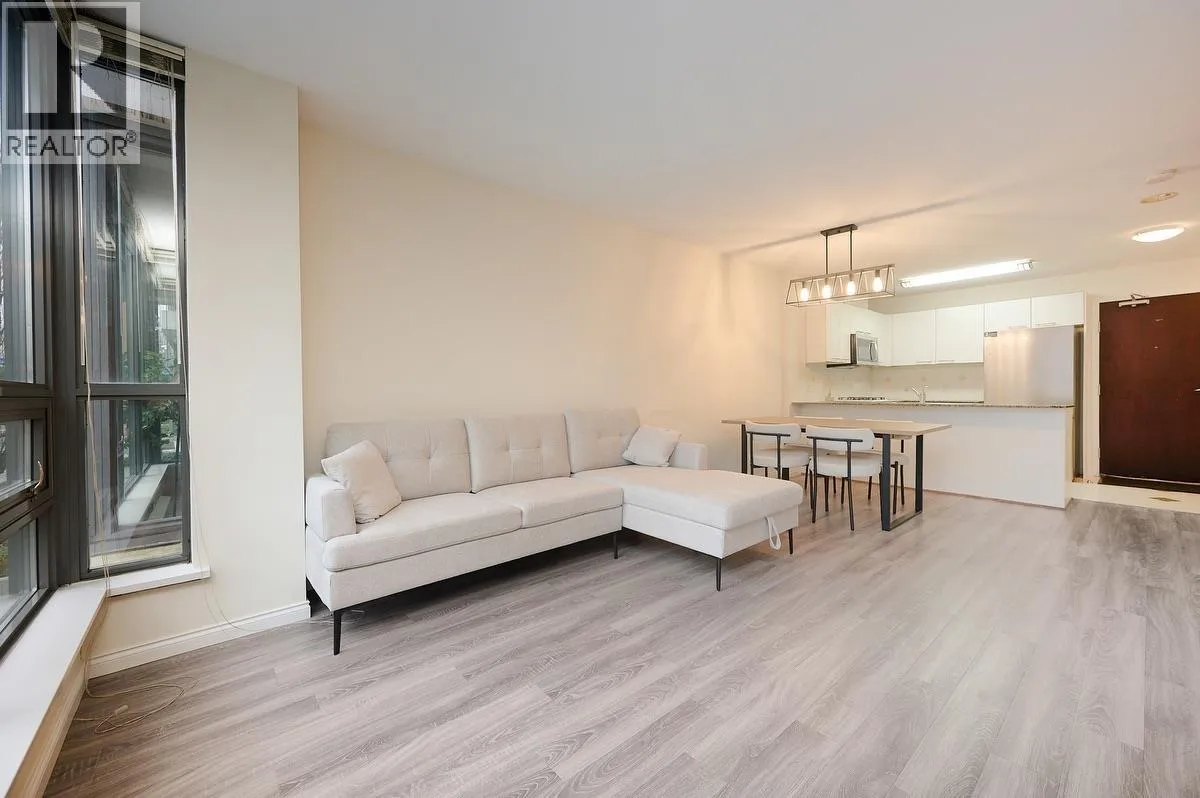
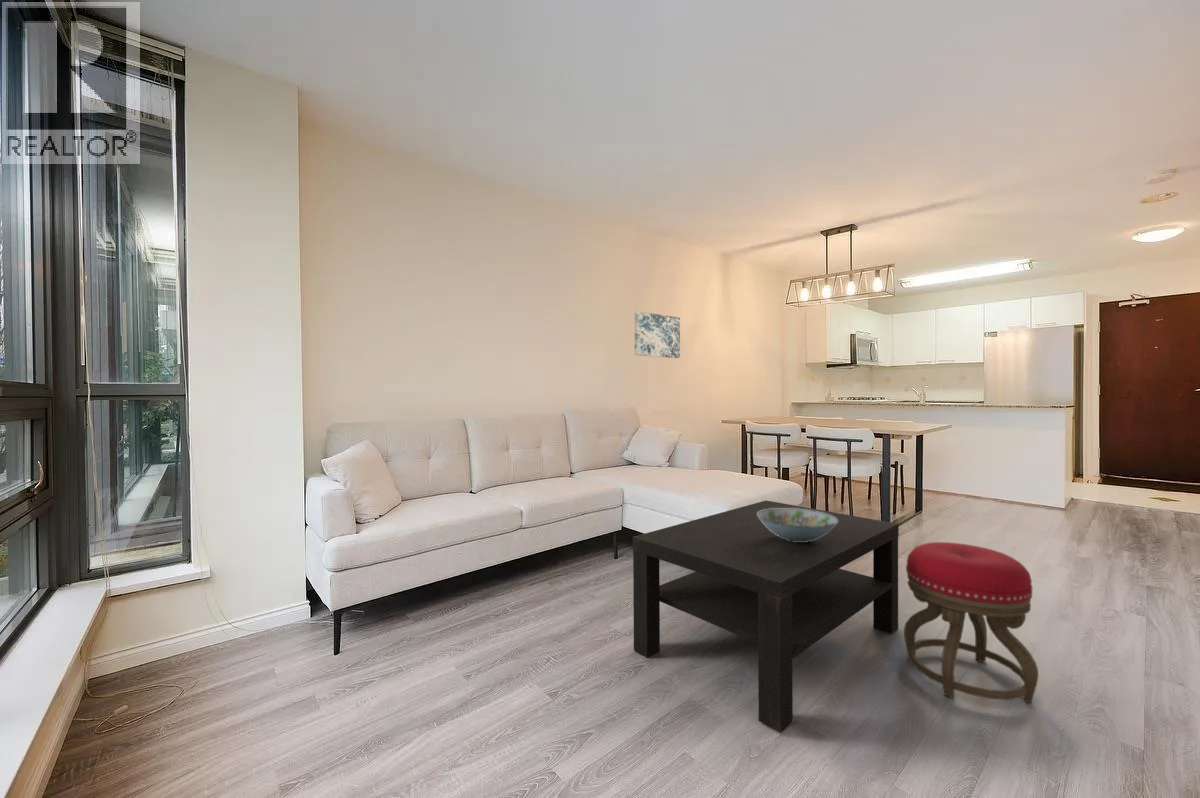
+ decorative bowl (796, 527)
+ stool (964, 614)
+ coffee table (771, 584)
+ wall art (657, 335)
